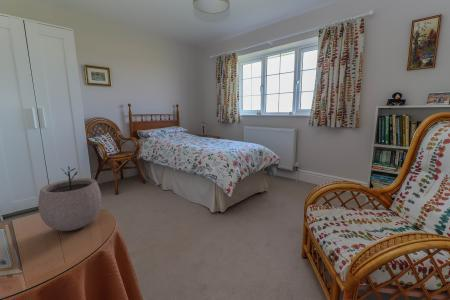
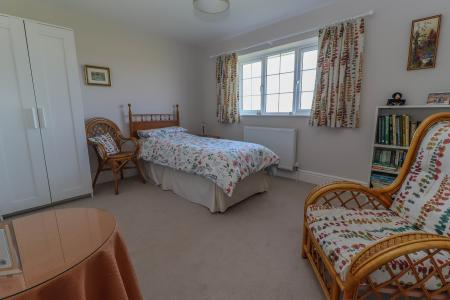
- plant pot (71, 196)
